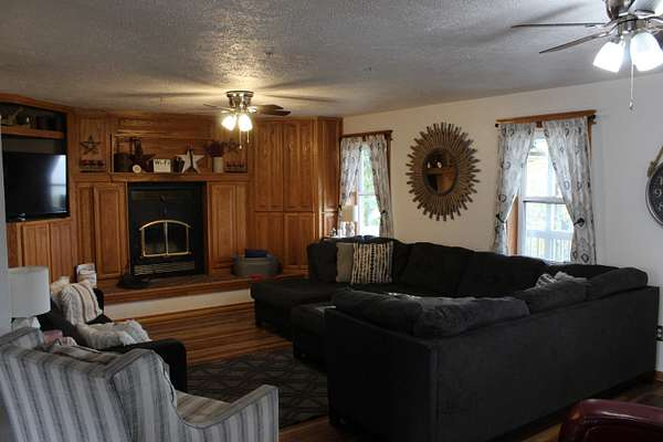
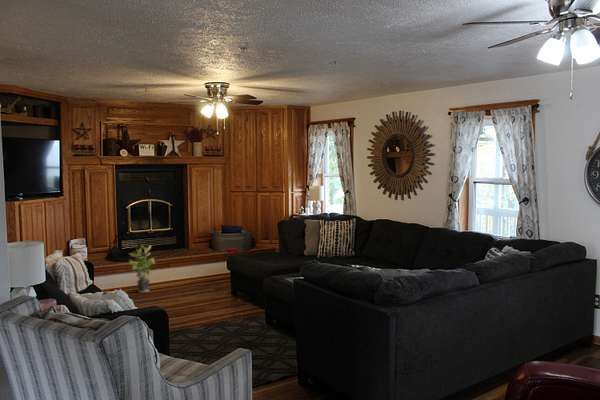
+ potted plant (141, 268)
